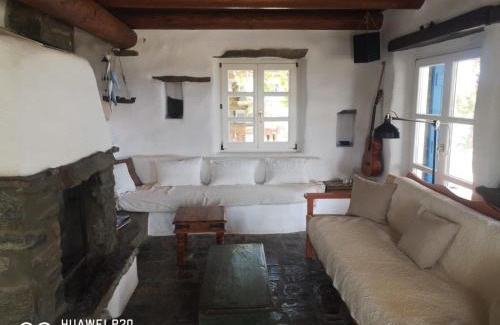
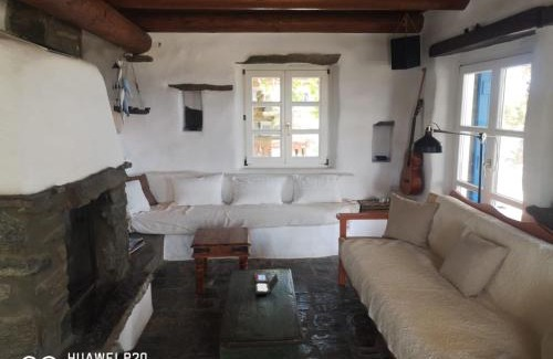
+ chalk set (265, 277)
